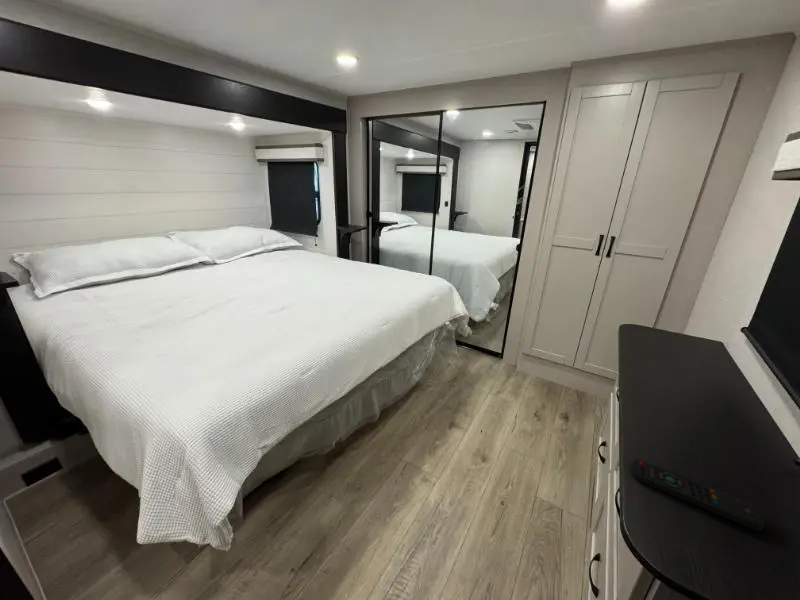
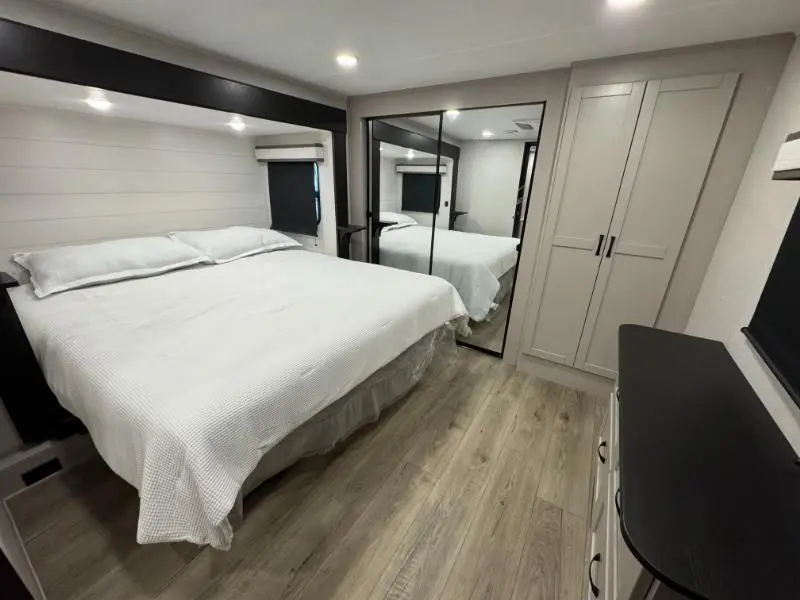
- remote control (692, 491)
